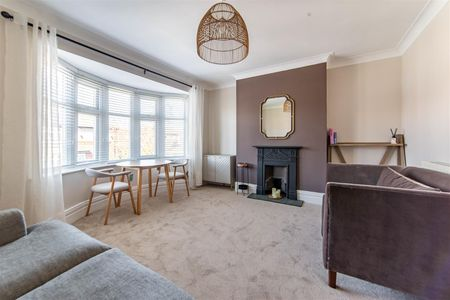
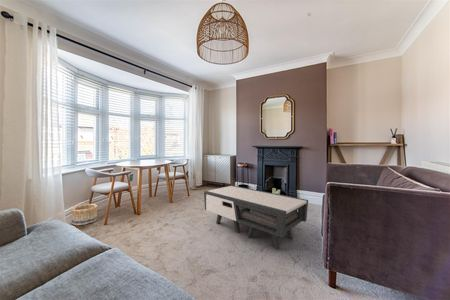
+ basket (84, 214)
+ coffee table (251, 212)
